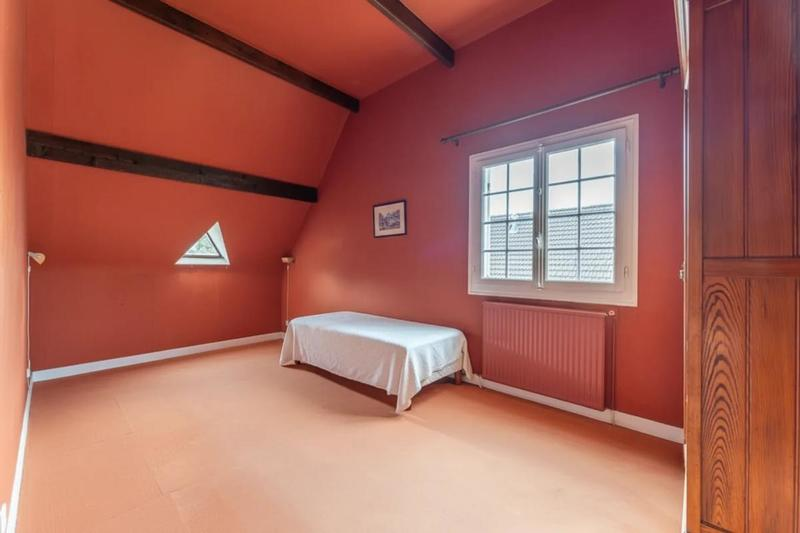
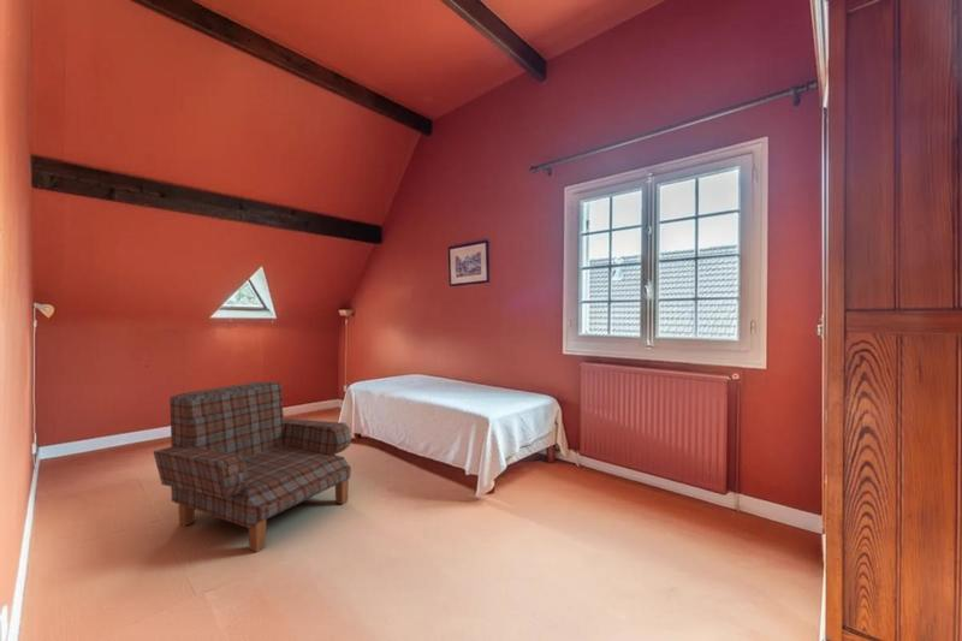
+ armchair (265, 450)
